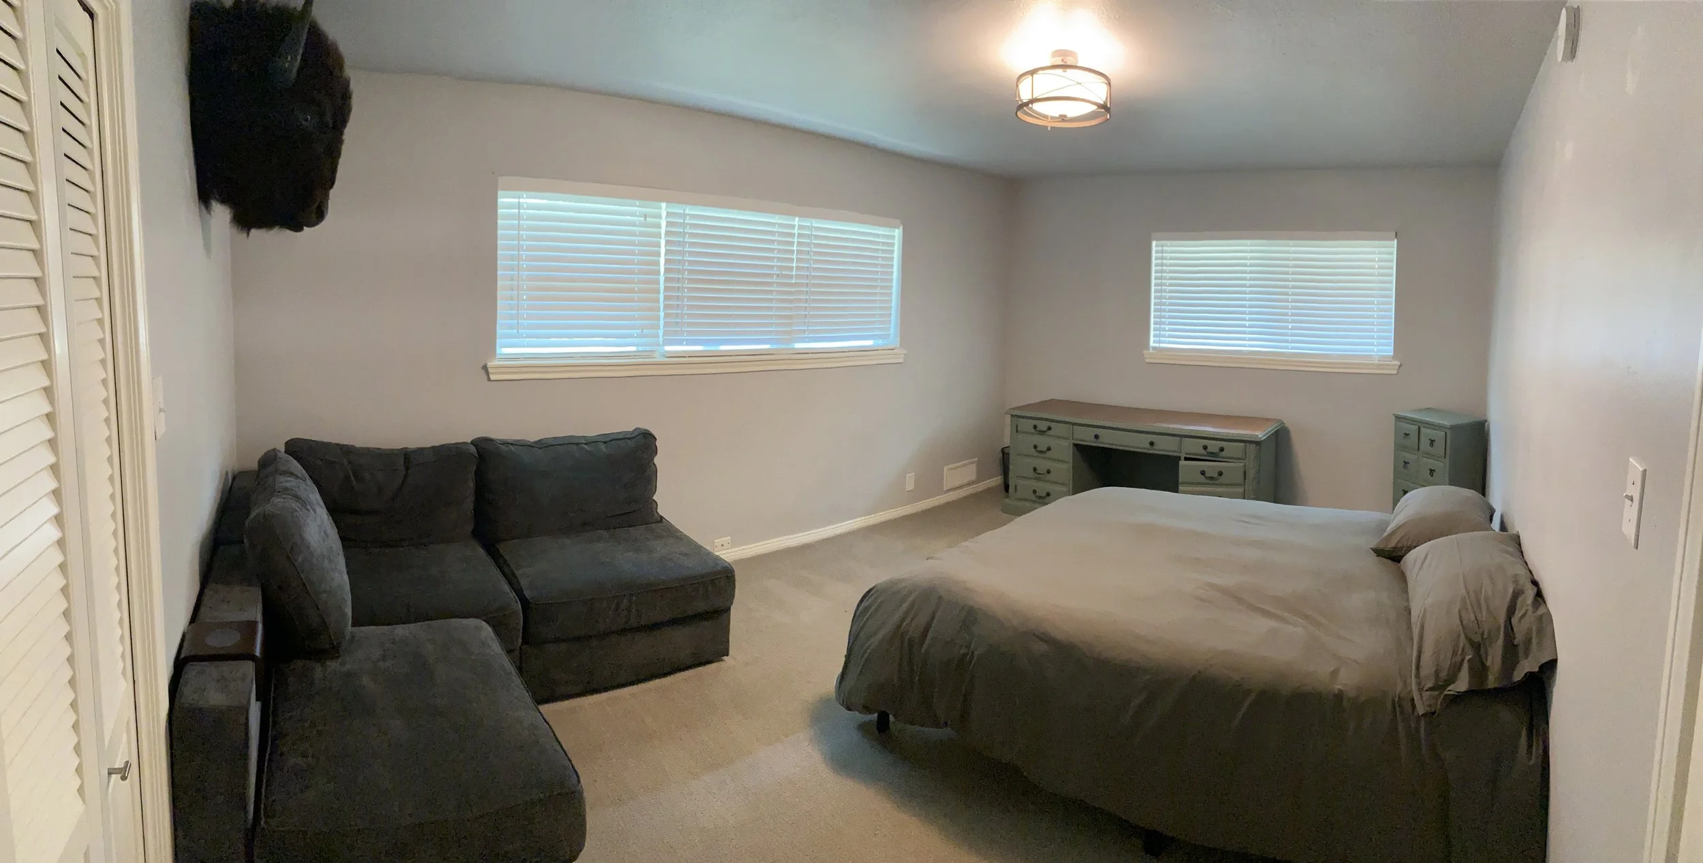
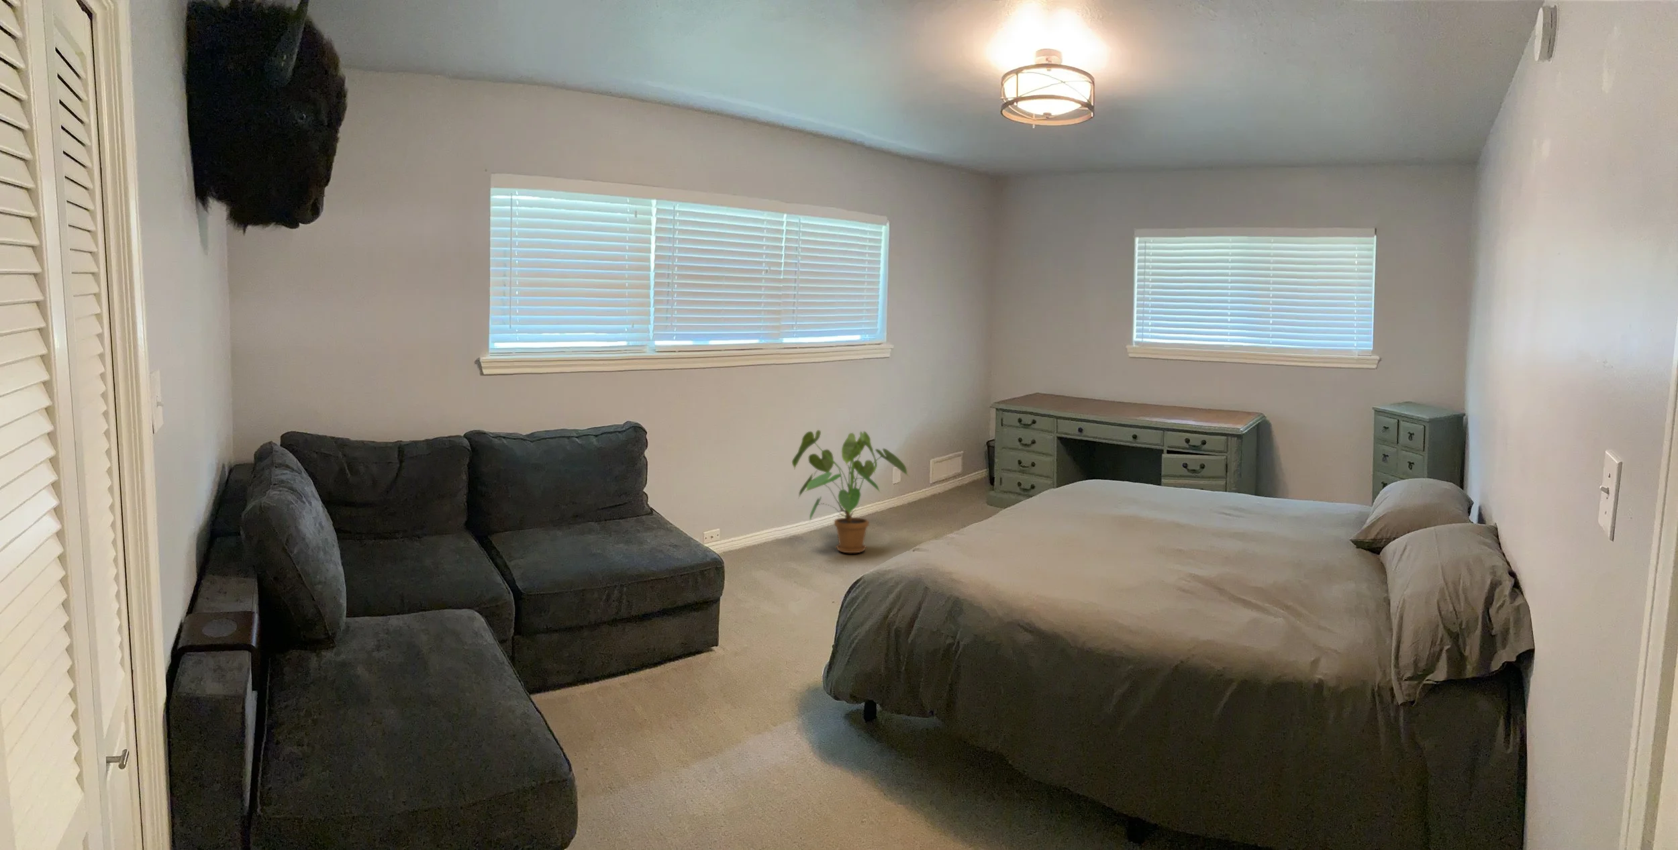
+ house plant (848, 487)
